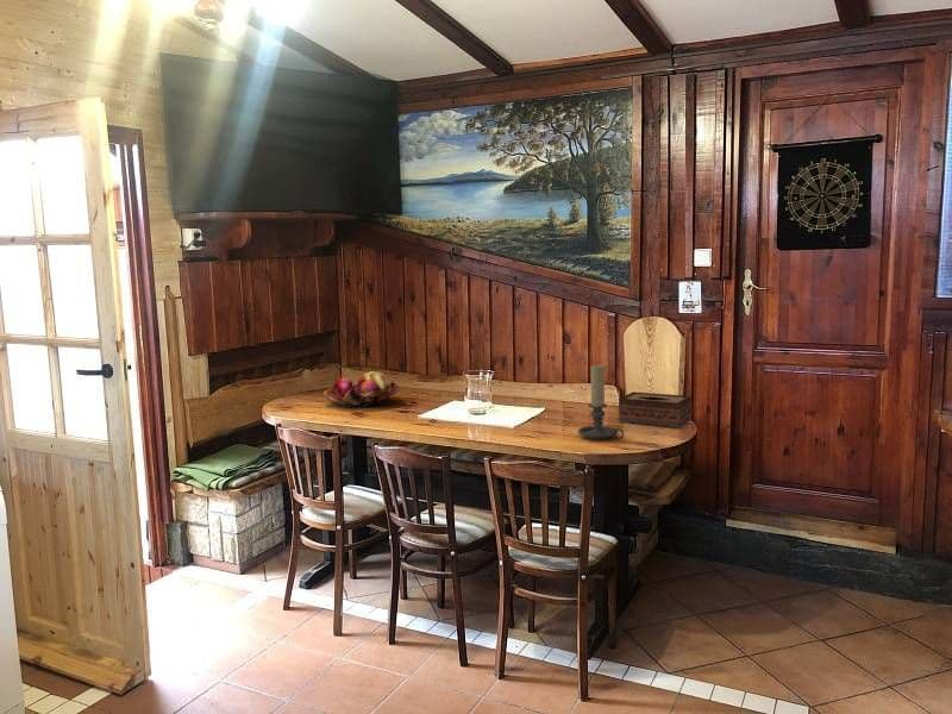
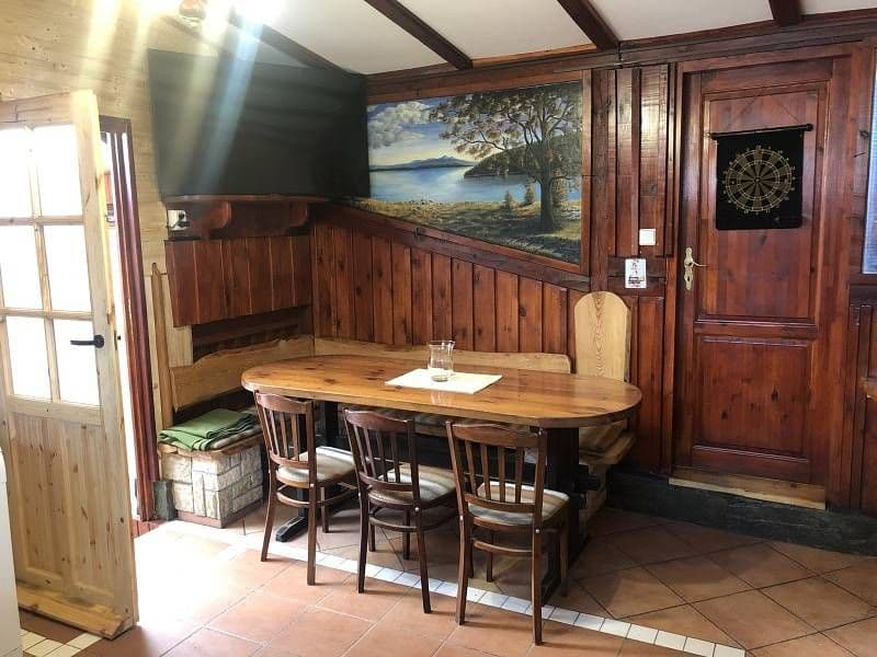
- fruit basket (363, 388)
- tissue box (654, 408)
- candle holder (601, 401)
